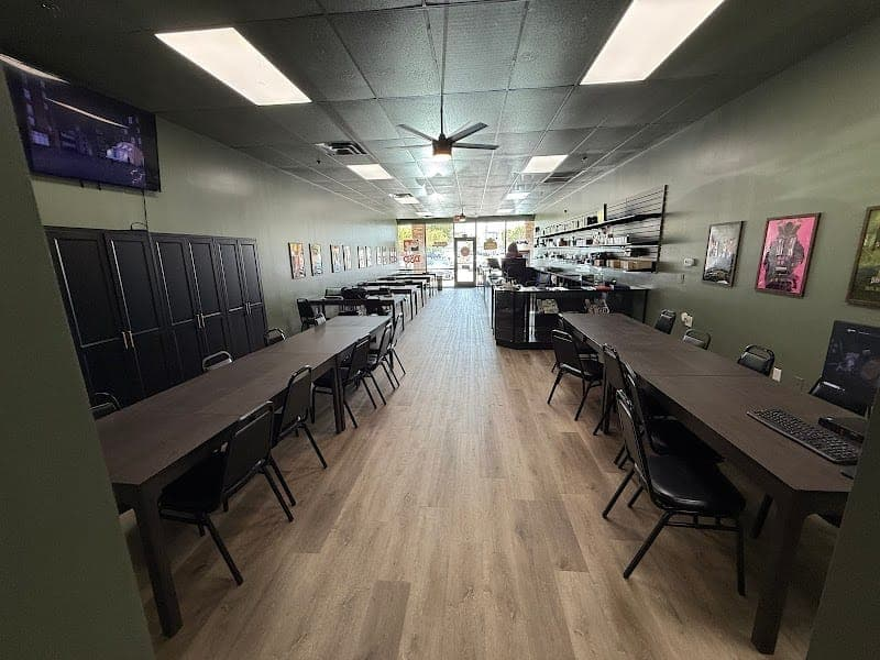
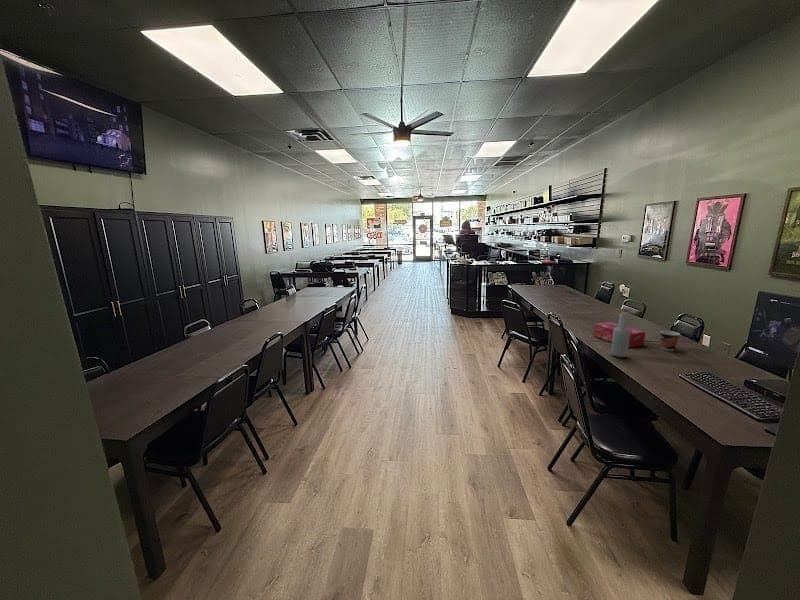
+ tissue box (612, 333)
+ cup (668, 340)
+ bottle (621, 334)
